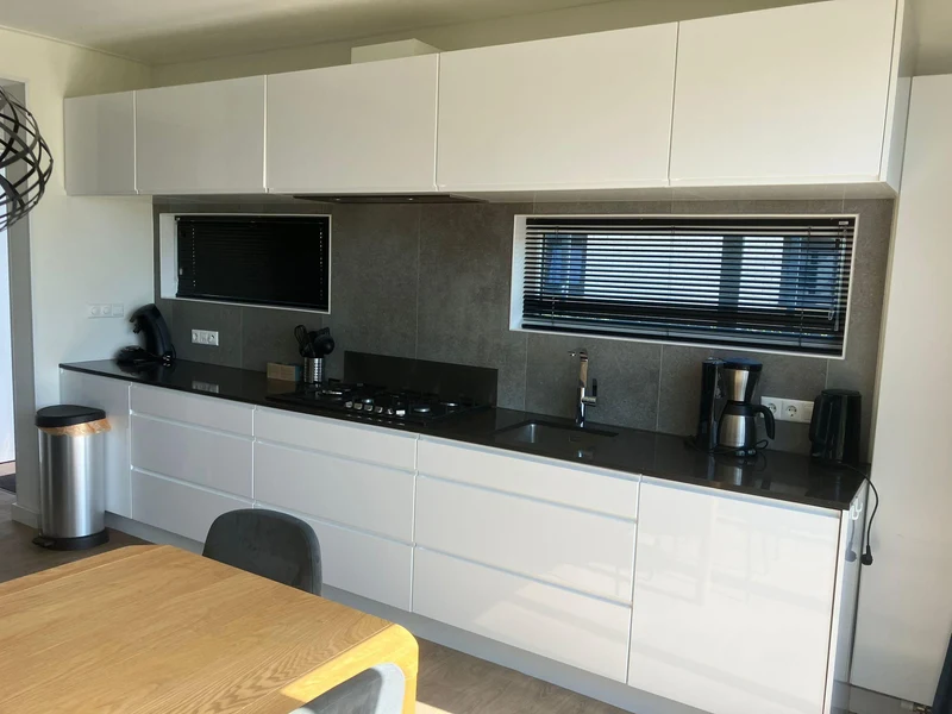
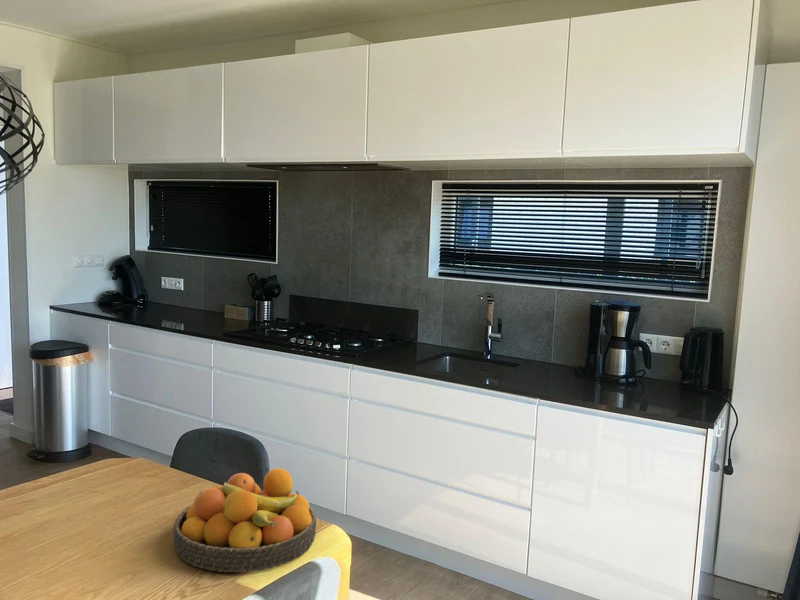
+ fruit bowl (247, 508)
